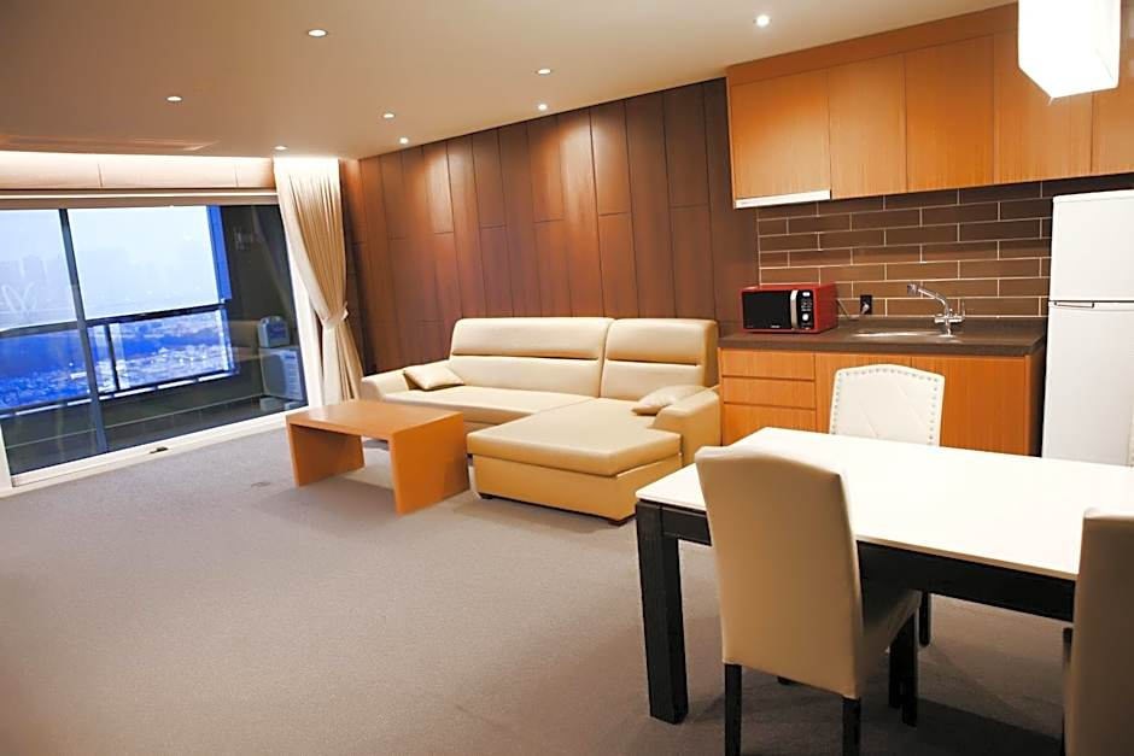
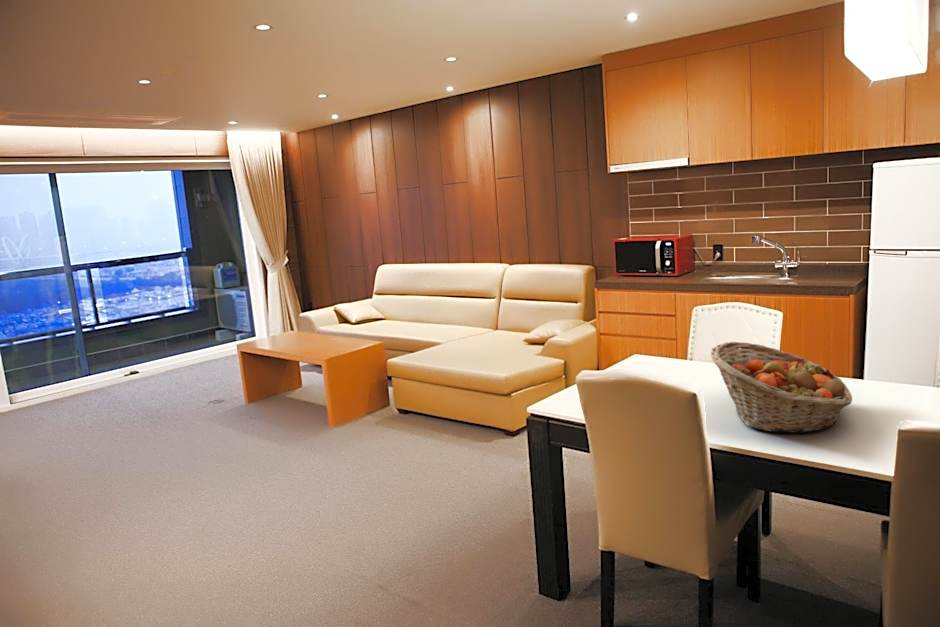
+ fruit basket (779, 382)
